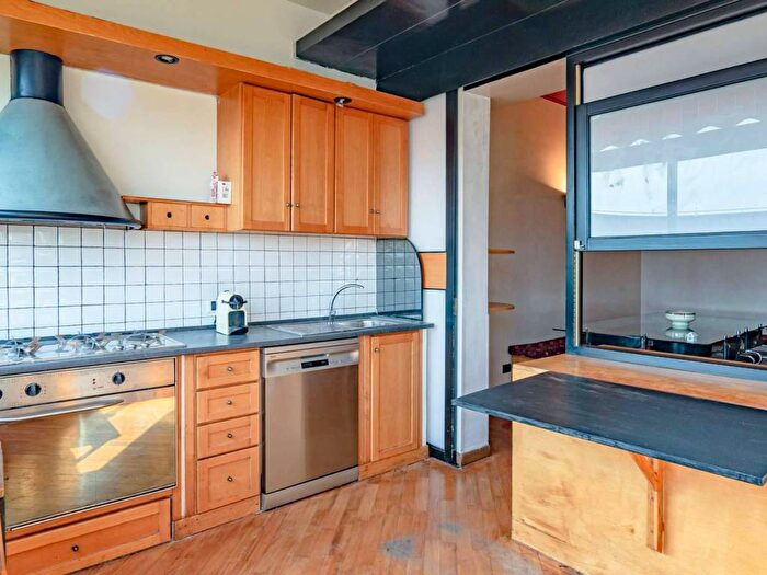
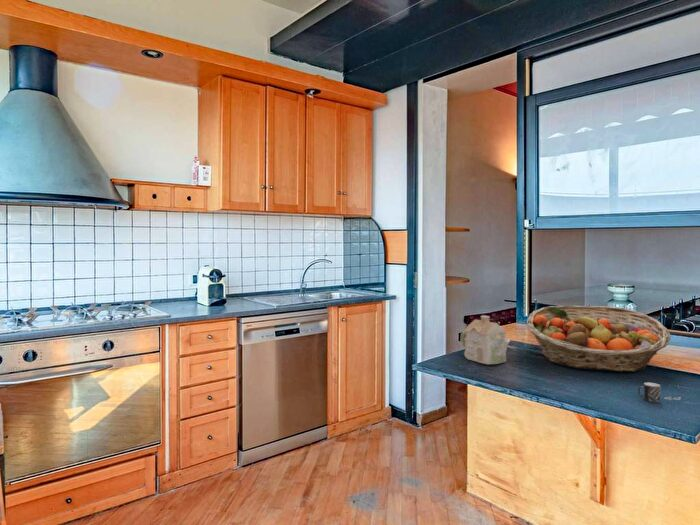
+ fruit basket (593, 335)
+ teapot (484, 337)
+ mug (659, 392)
